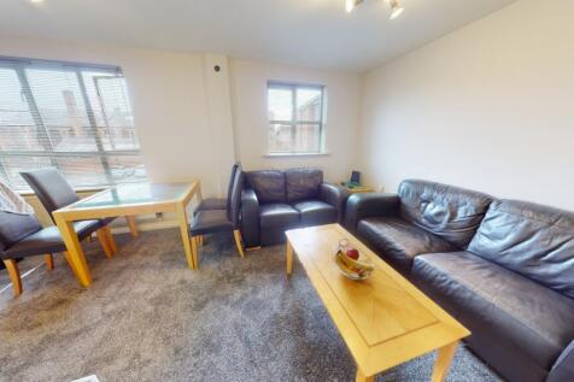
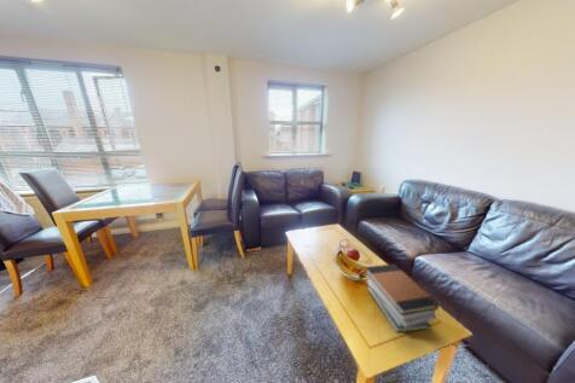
+ book stack (396, 295)
